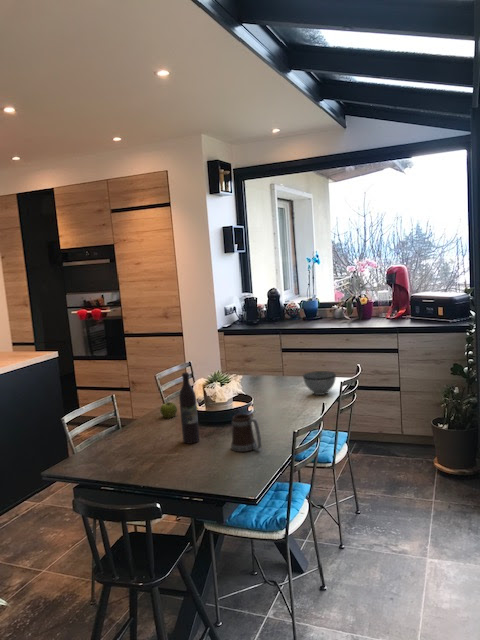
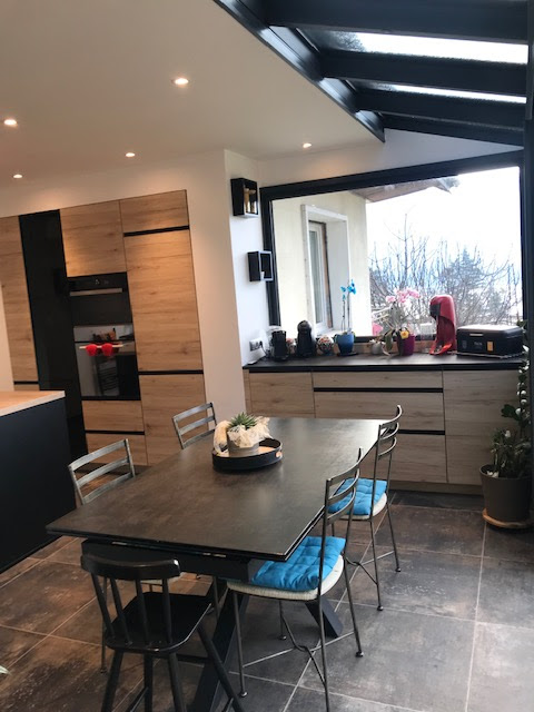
- bowl (319, 383)
- wine bottle (188, 407)
- mug (246, 432)
- apple (168, 409)
